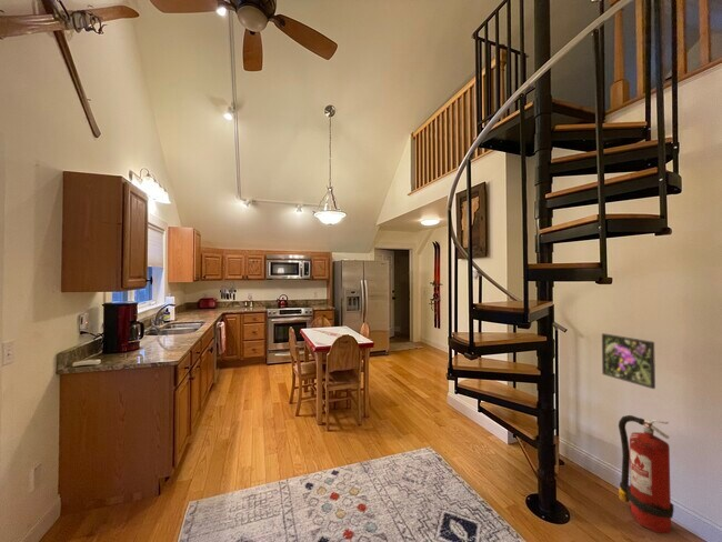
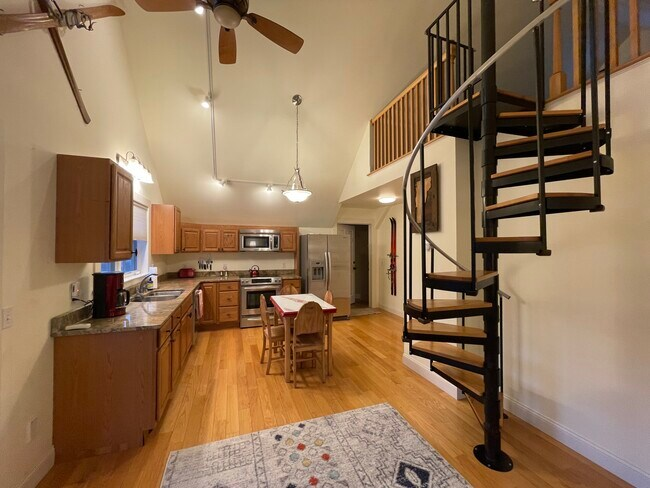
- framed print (626, 359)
- fire extinguisher (643, 464)
